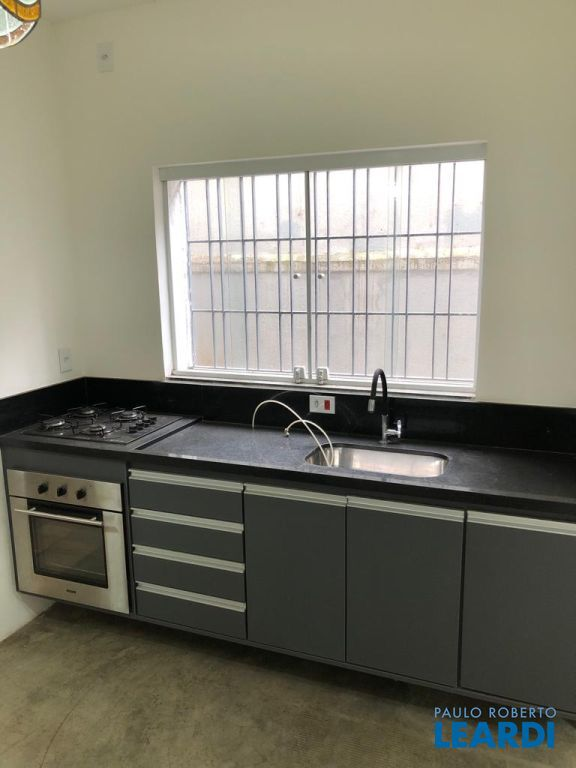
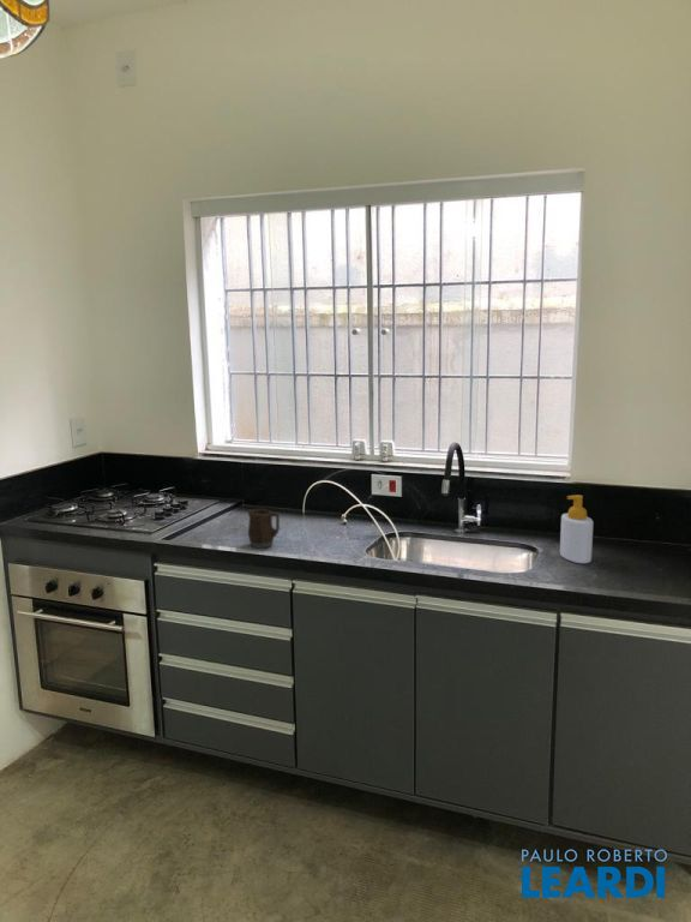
+ mug (264, 527)
+ soap bottle (576, 527)
